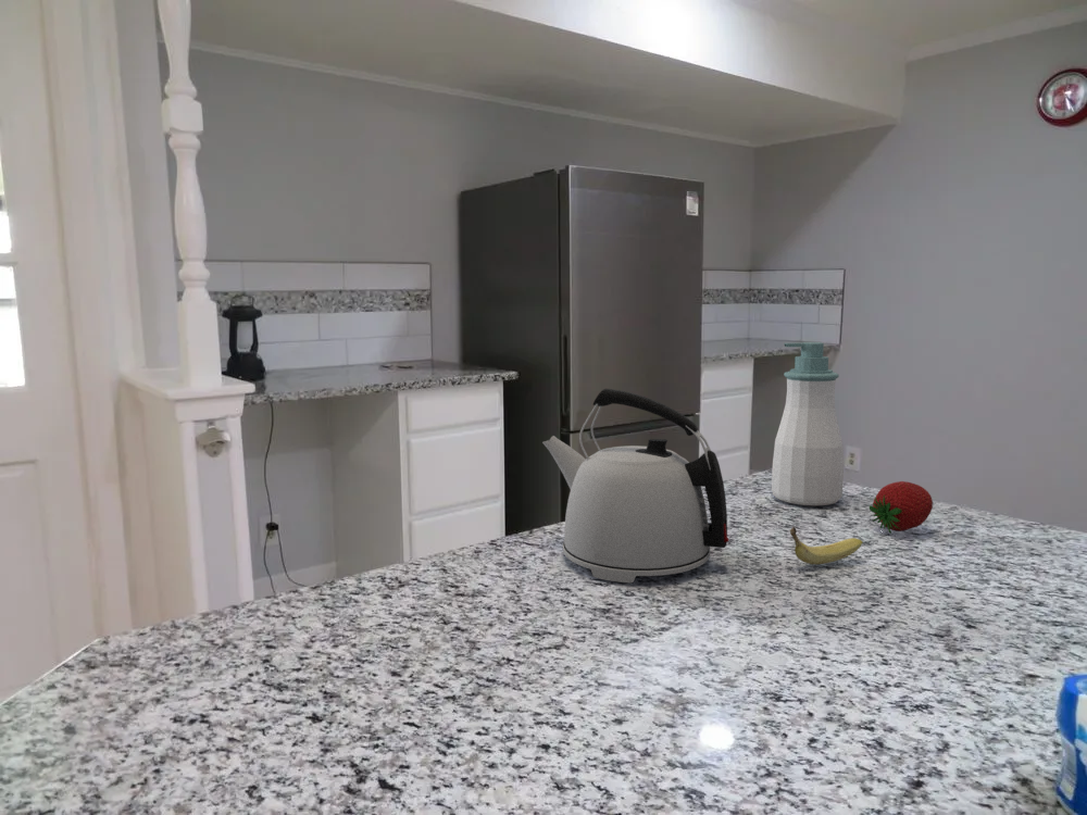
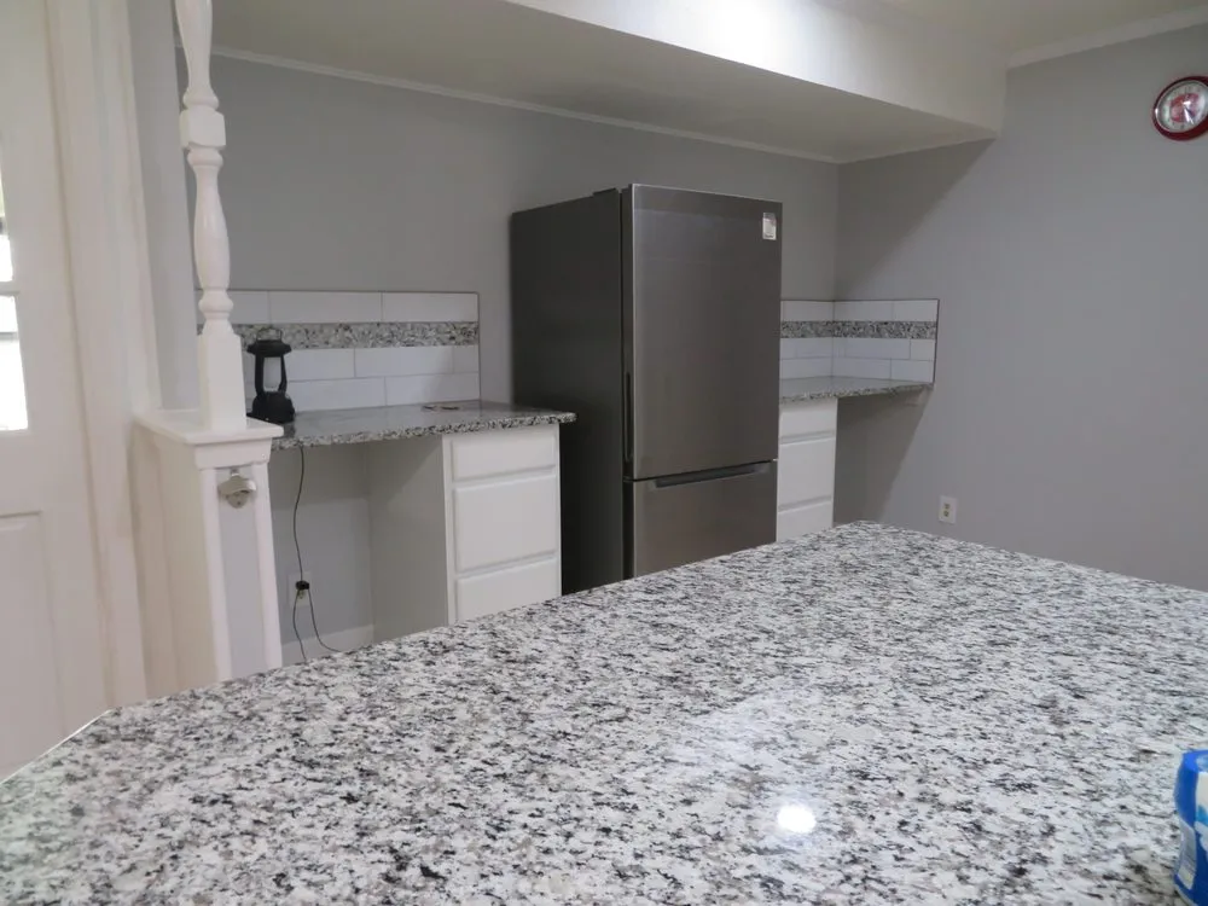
- soap bottle (809, 422)
- kettle (632, 473)
- fruit (903, 505)
- banana (825, 546)
